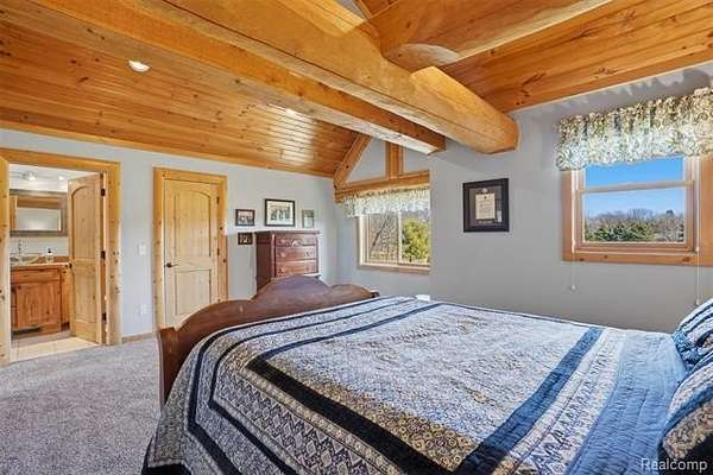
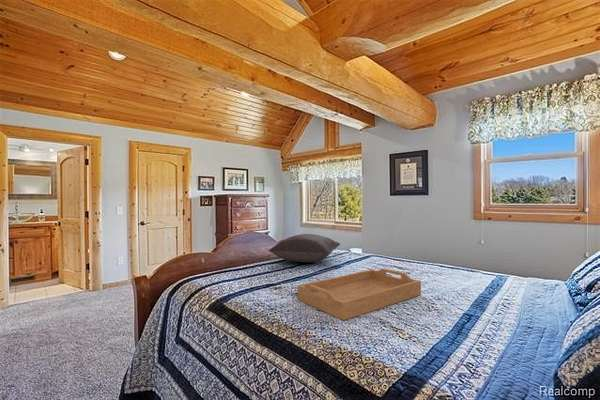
+ serving tray (360, 287)
+ pillow (306, 247)
